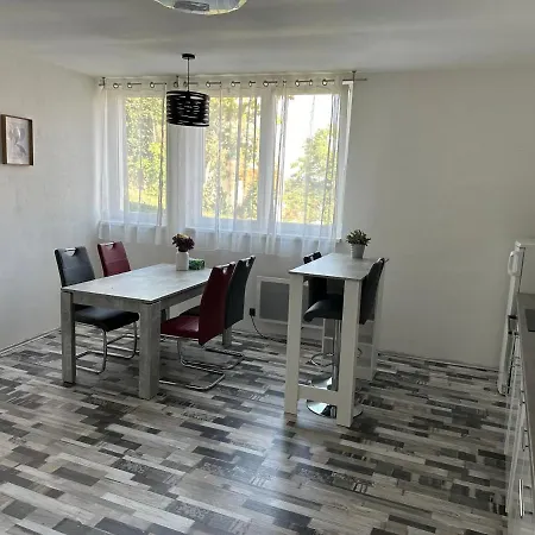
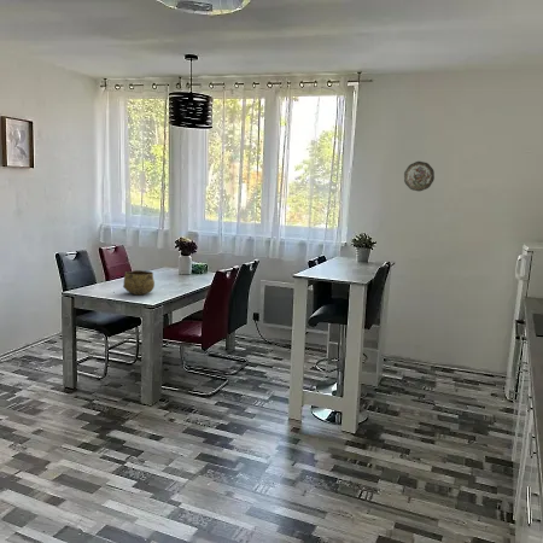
+ decorative plate (419, 176)
+ decorative bowl (139, 282)
